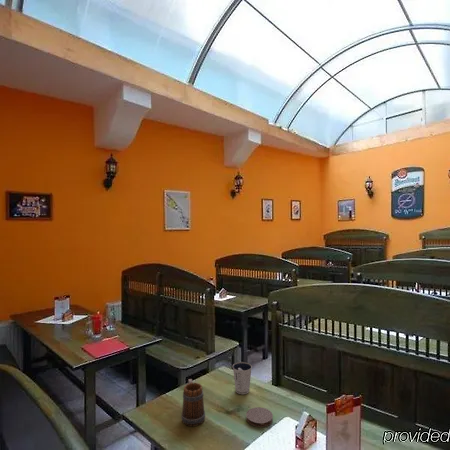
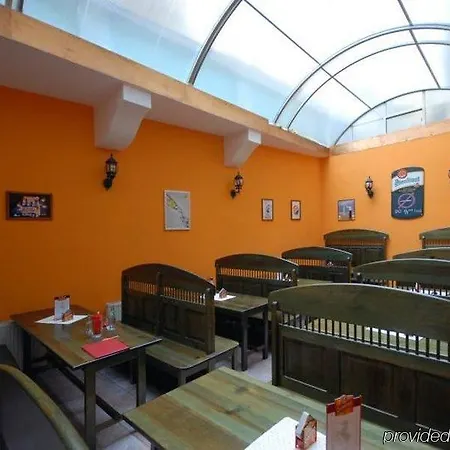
- beer mug (192, 400)
- coaster (259, 416)
- dixie cup (242, 378)
